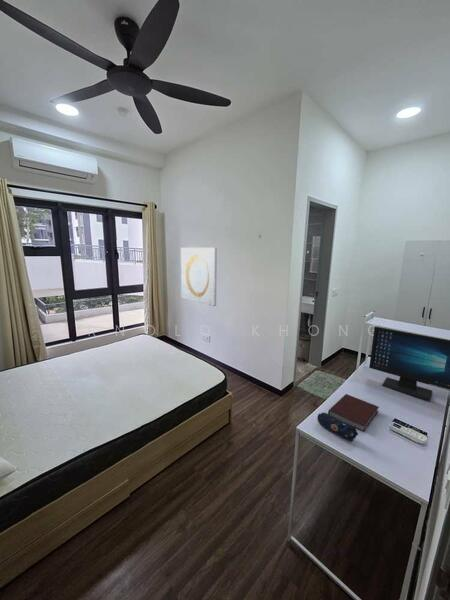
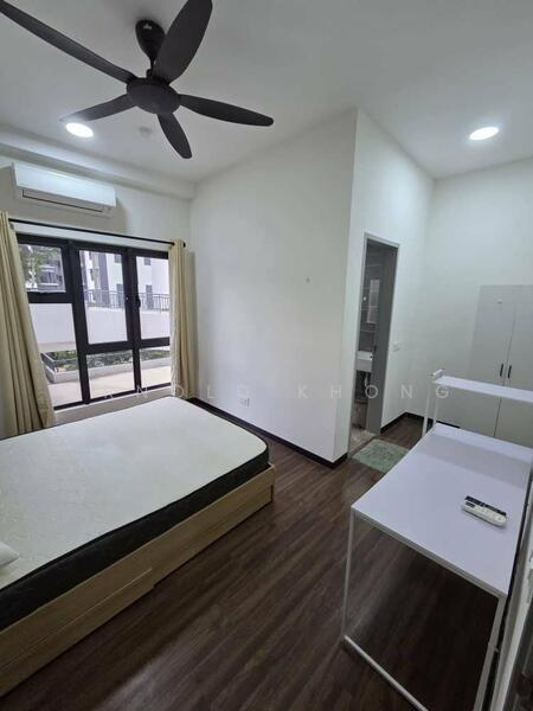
- notebook (353, 410)
- pencil case (336, 425)
- computer monitor (410, 362)
- wall art (197, 275)
